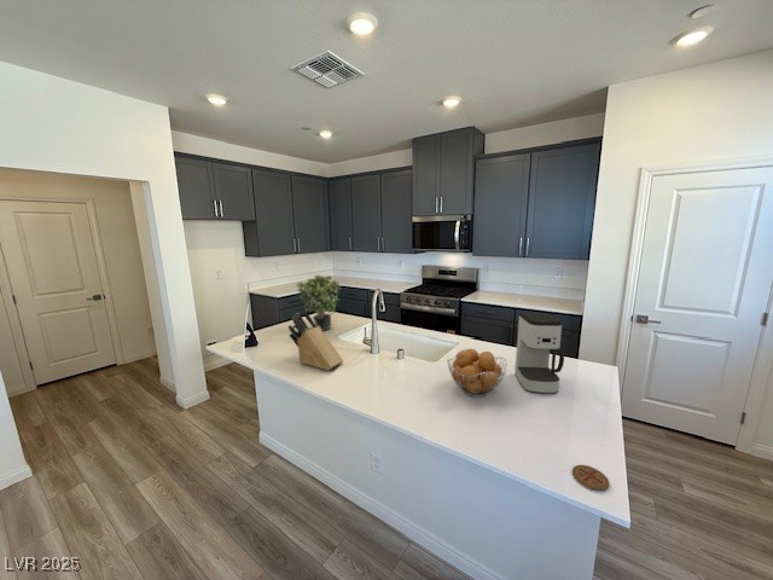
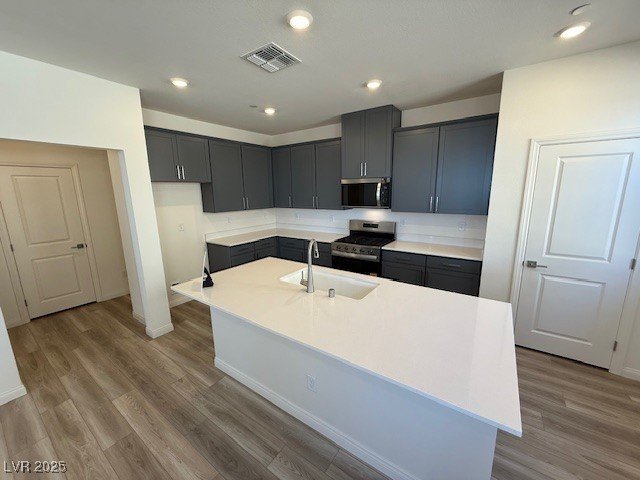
- coaster (589, 476)
- potted plant (318, 302)
- fruit basket (476, 371)
- knife block (314, 338)
- coffee maker (541, 350)
